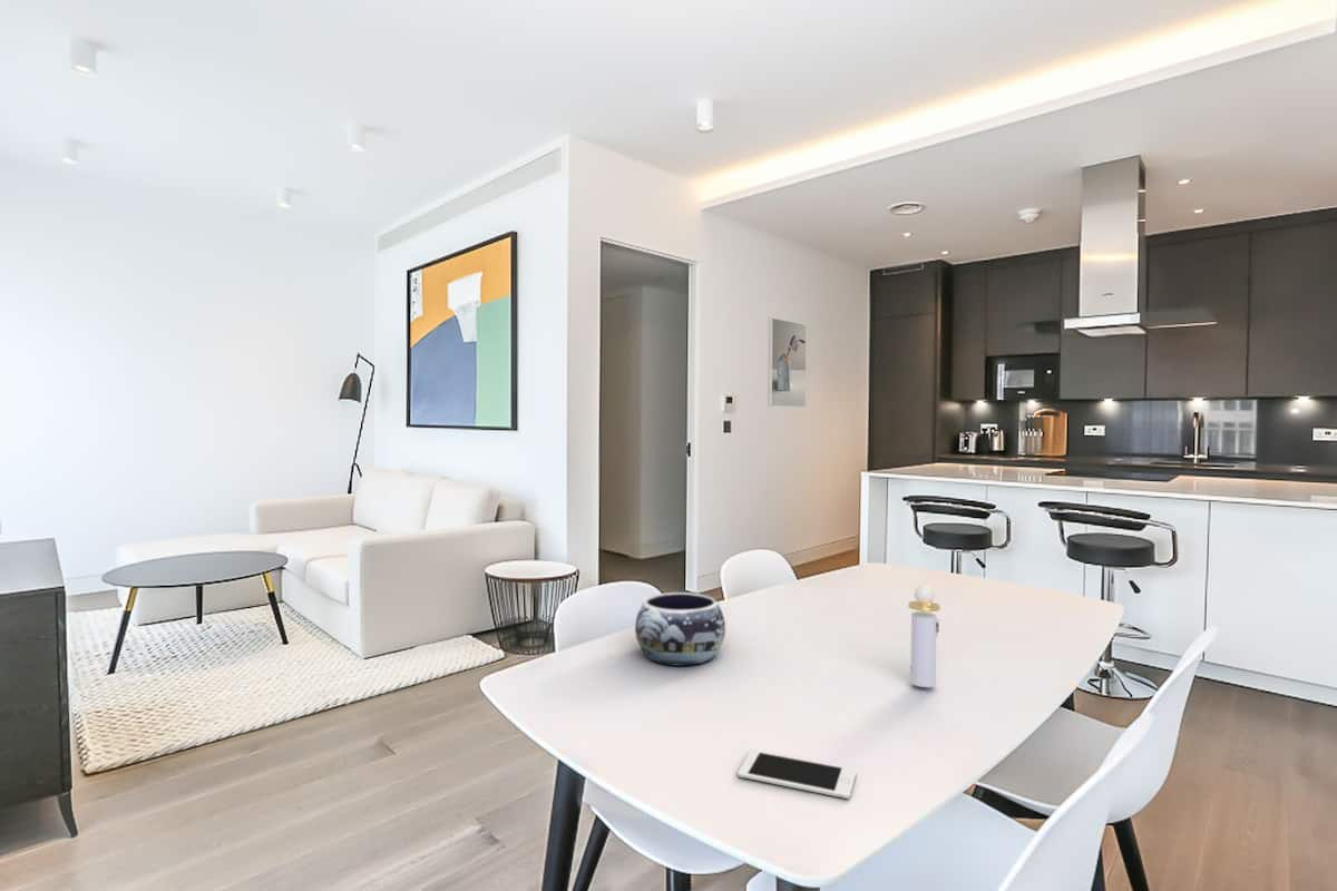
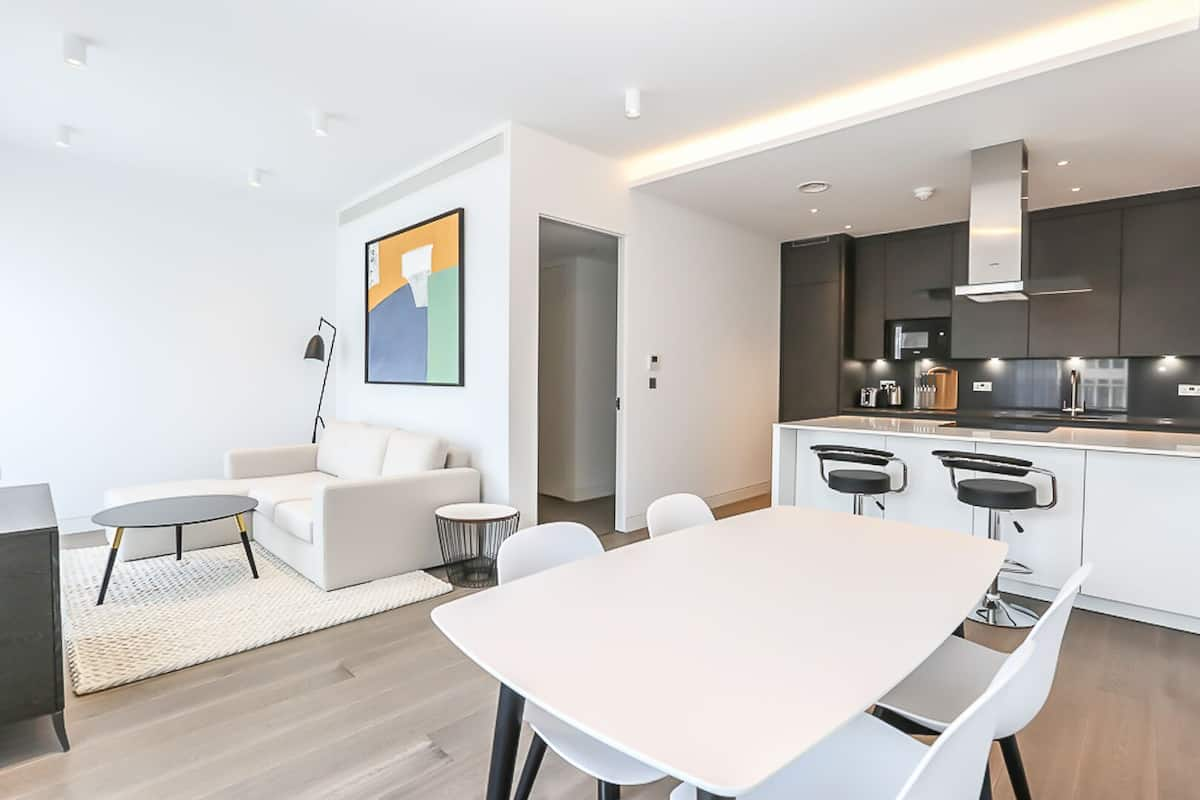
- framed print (788, 364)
- decorative bowl (680, 627)
- perfume bottle (924, 636)
- cell phone (797, 773)
